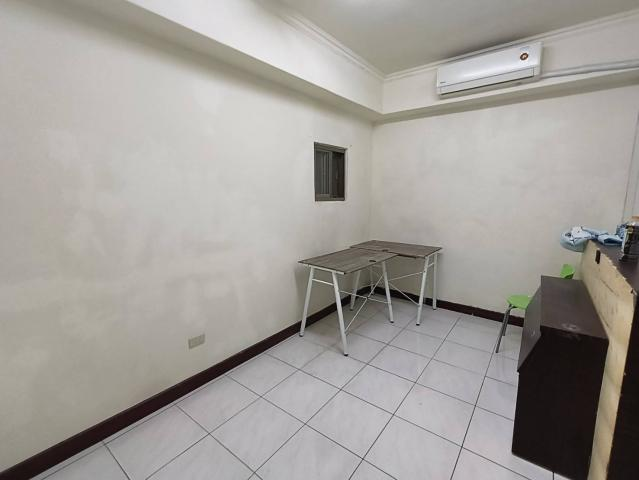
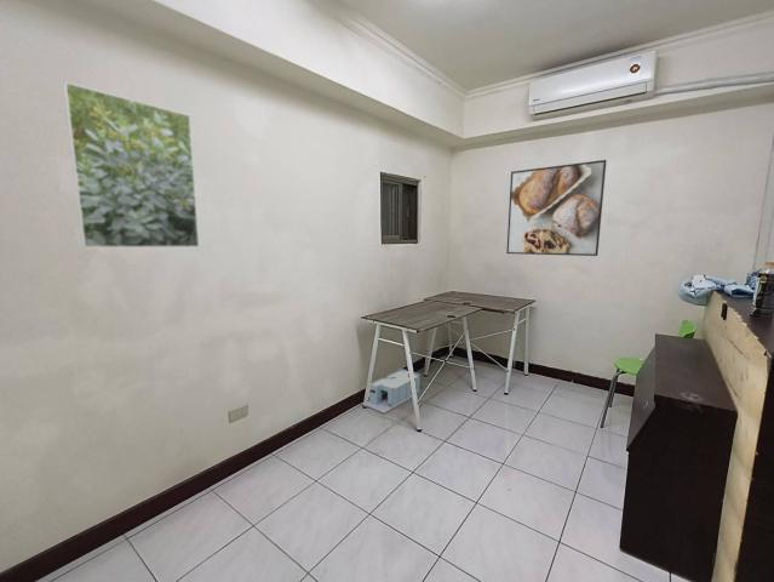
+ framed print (551, 211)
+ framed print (139, 176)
+ storage bin (394, 387)
